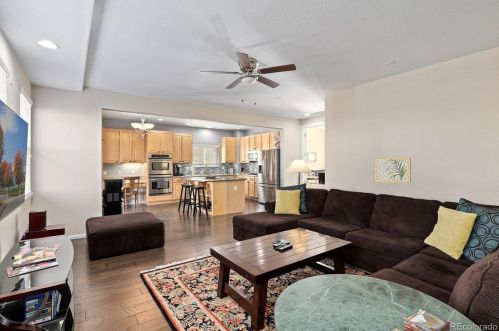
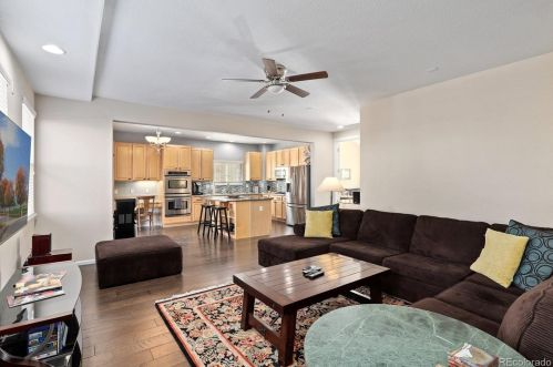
- wall art (392, 170)
